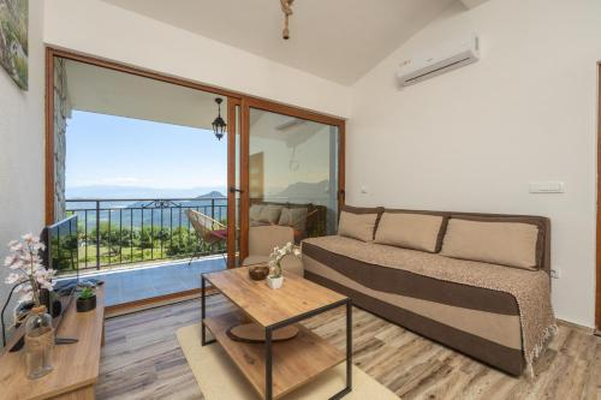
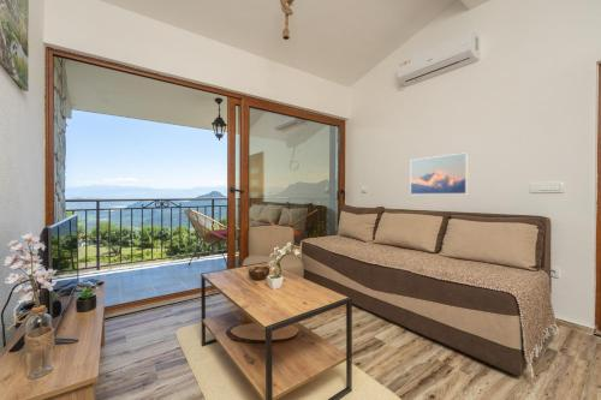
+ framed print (436, 175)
